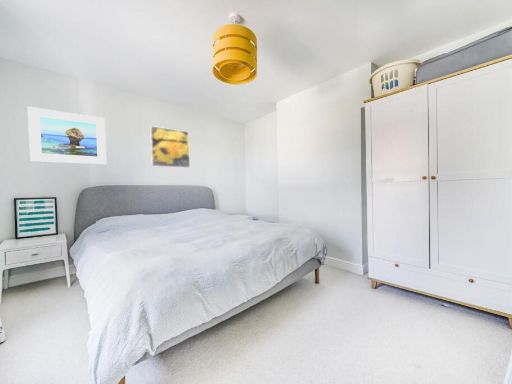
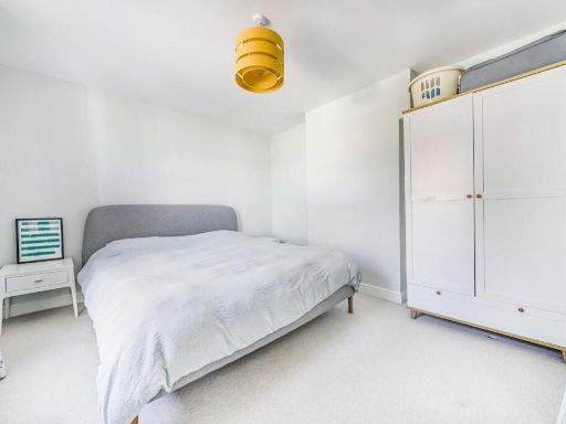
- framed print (70, 138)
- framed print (171, 148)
